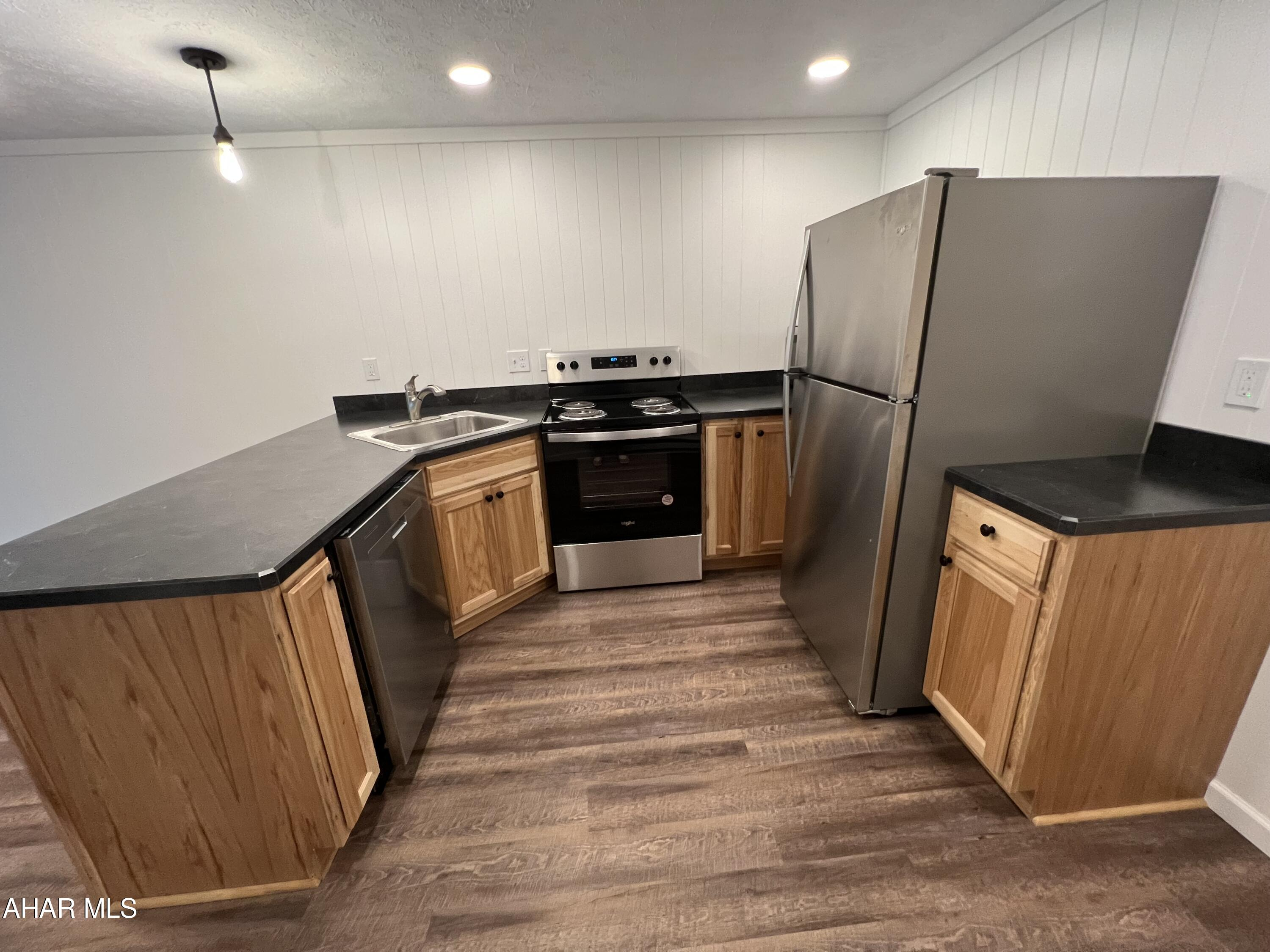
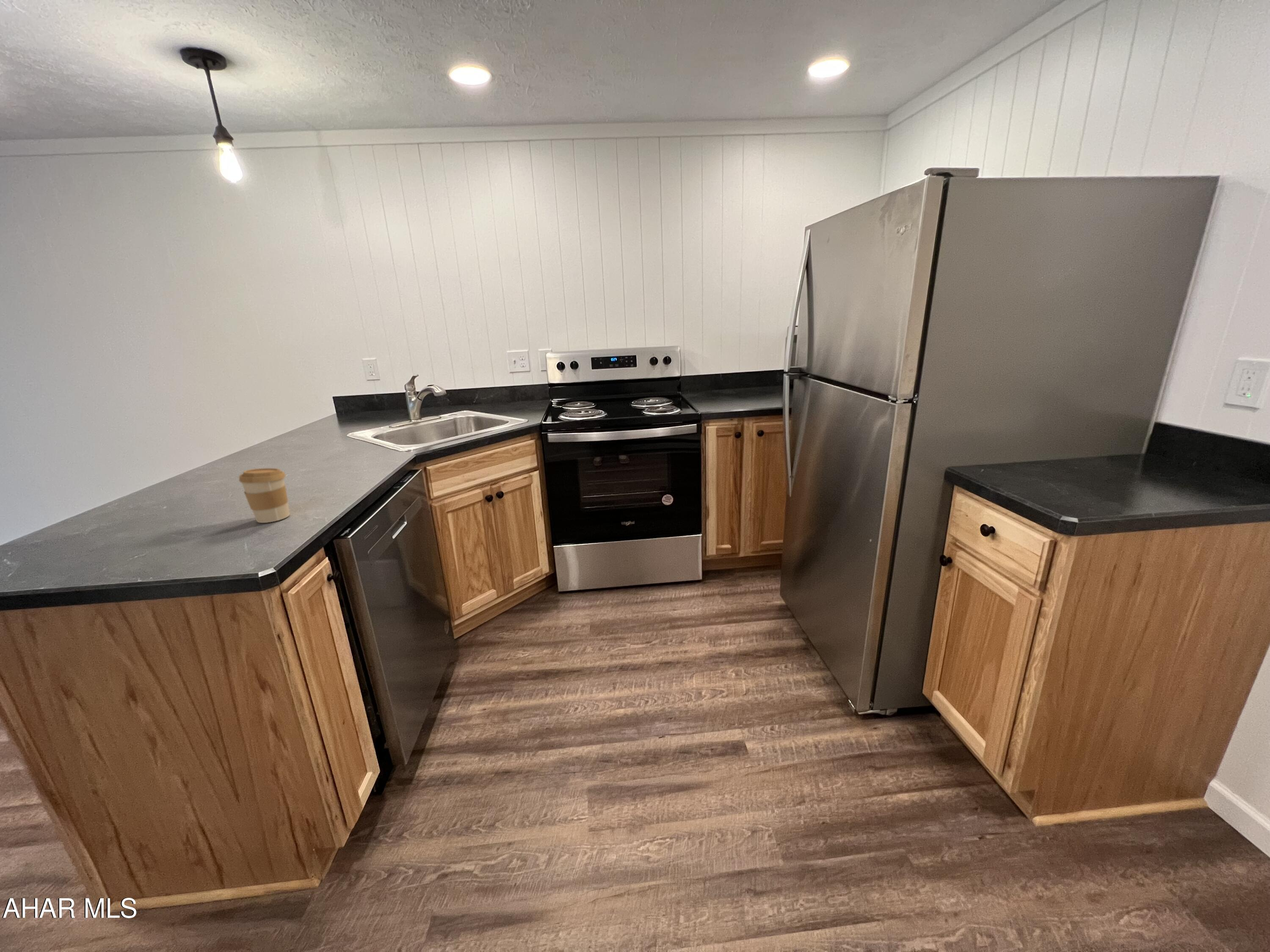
+ coffee cup (267, 493)
